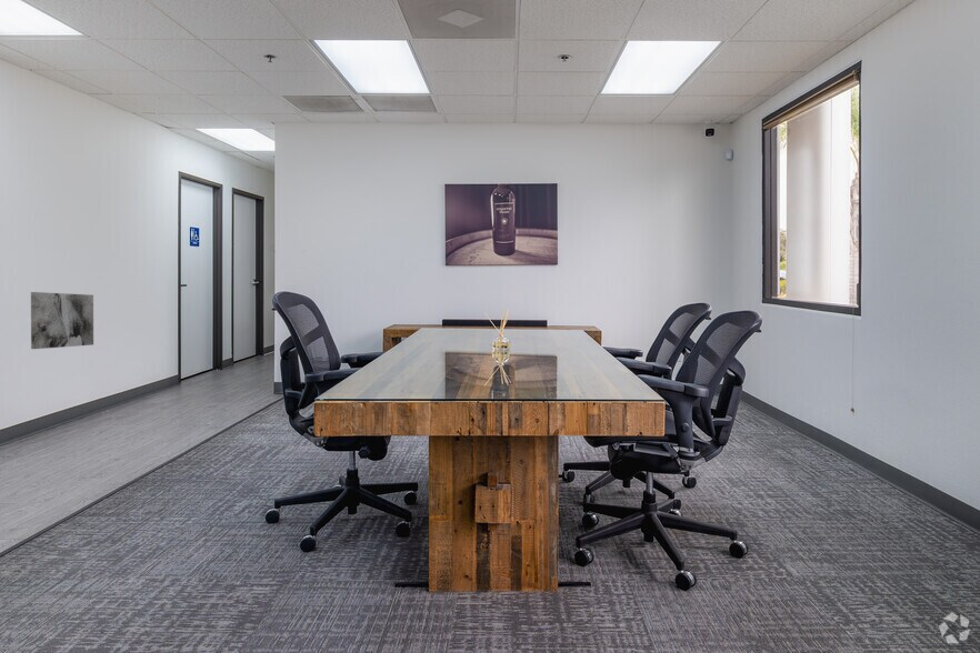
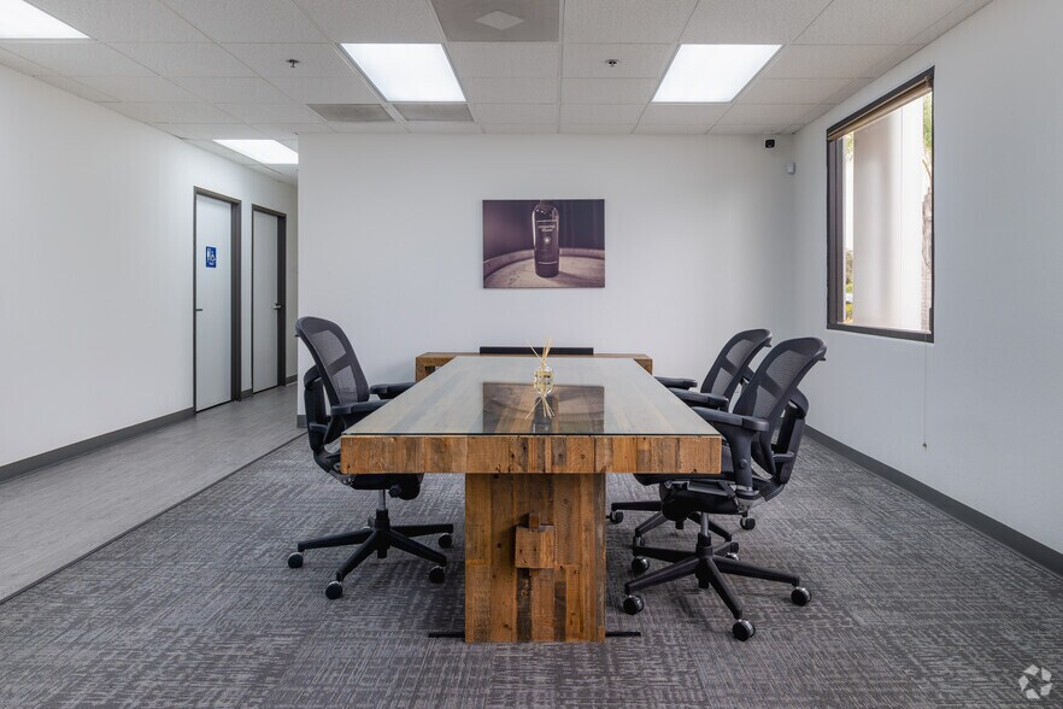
- wall art (63, 320)
